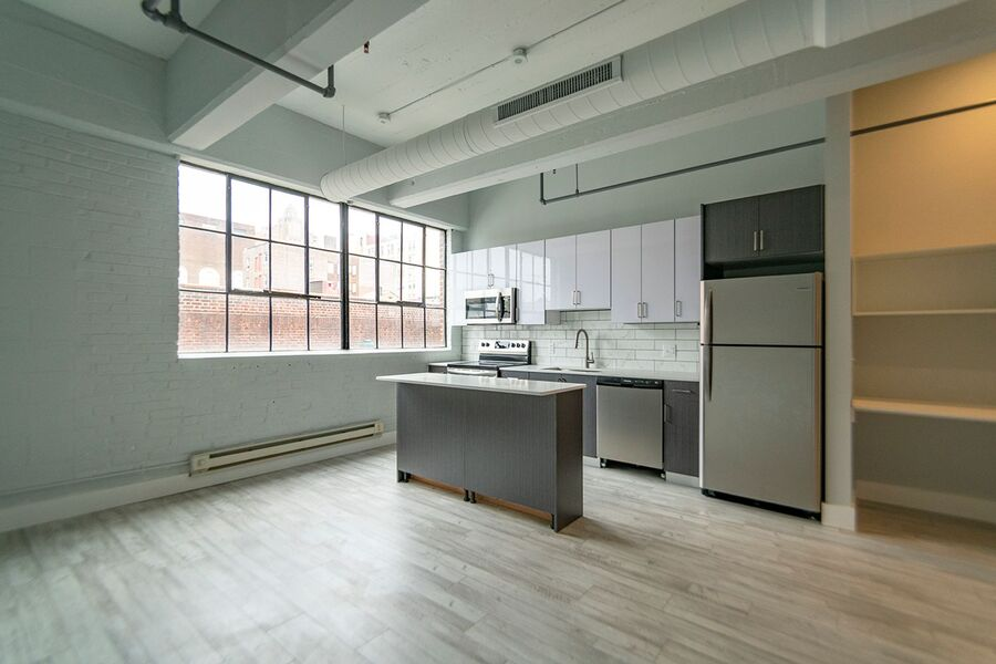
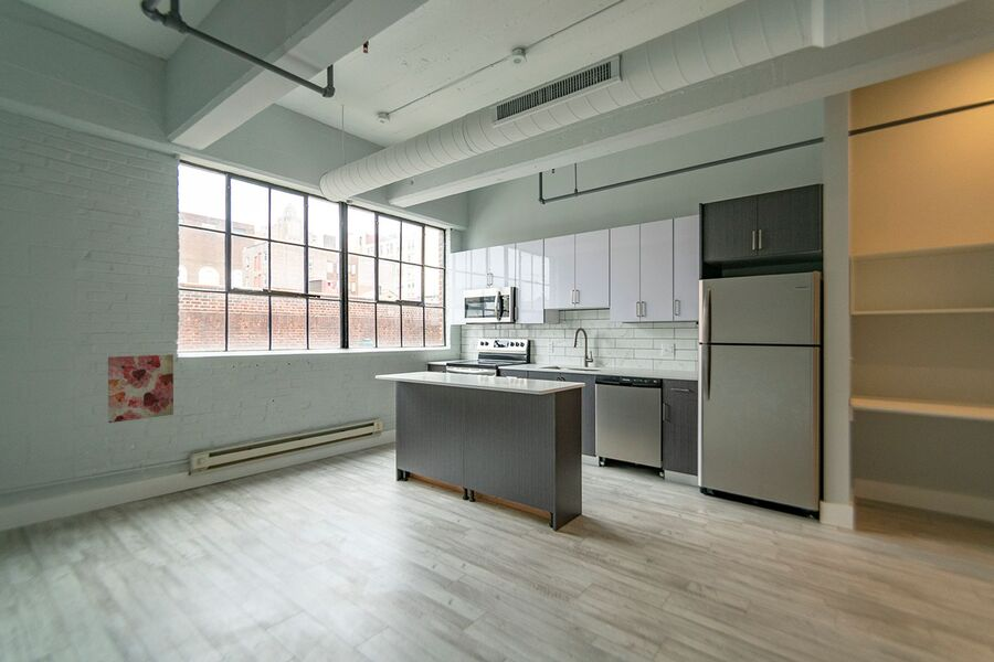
+ wall art (141, 386)
